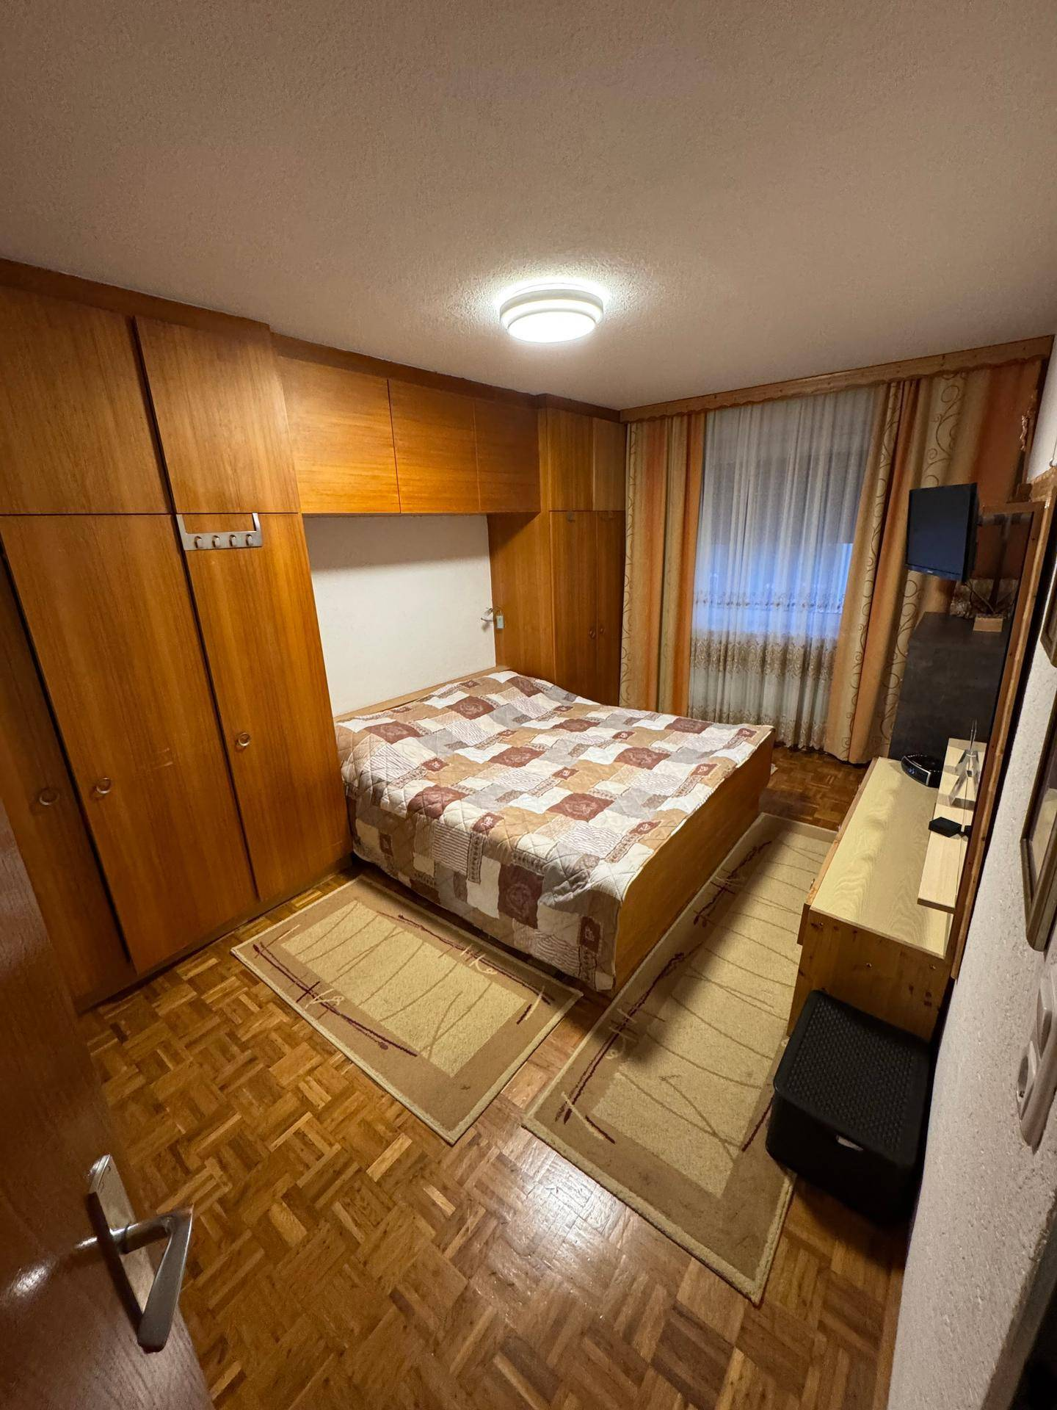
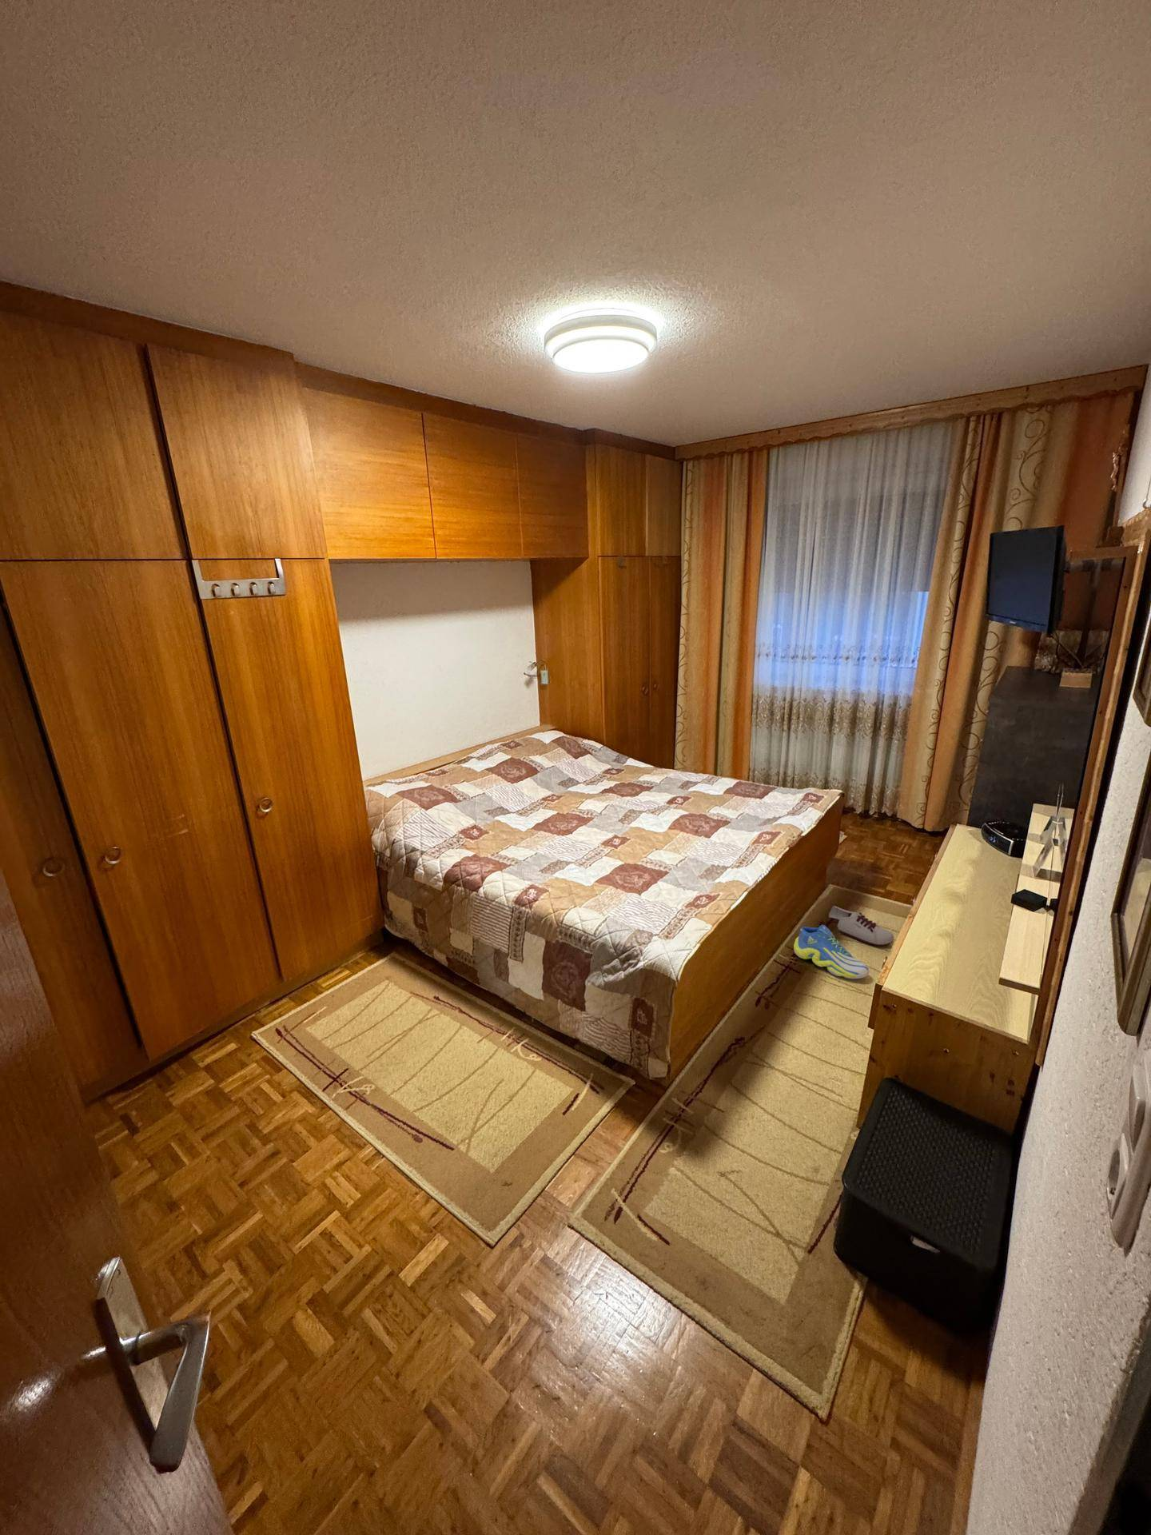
+ shoe (858, 925)
+ sneaker (831, 949)
